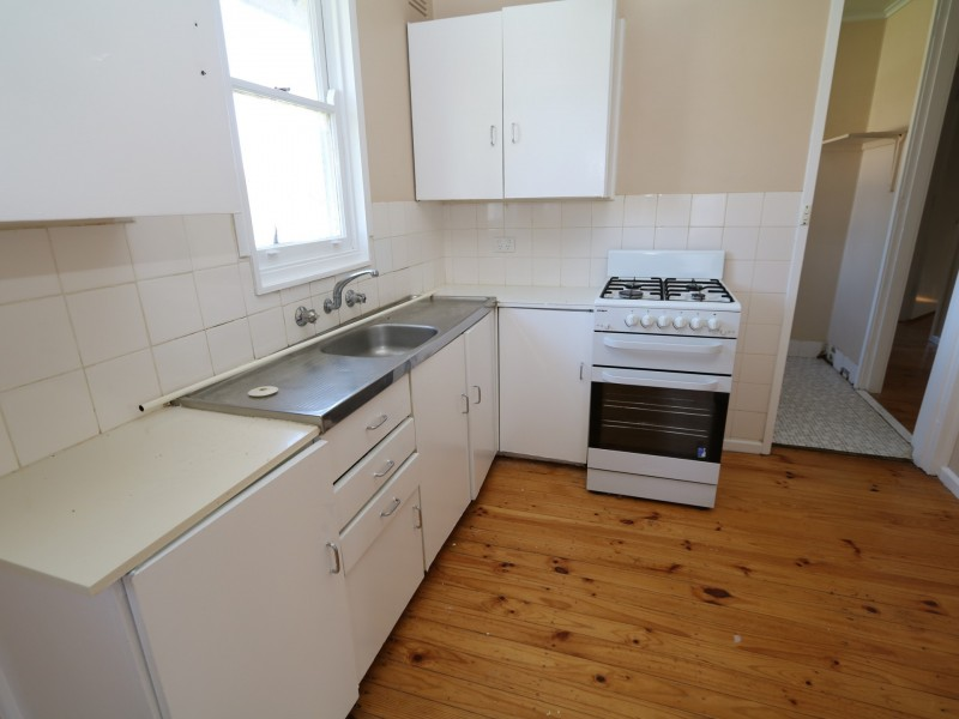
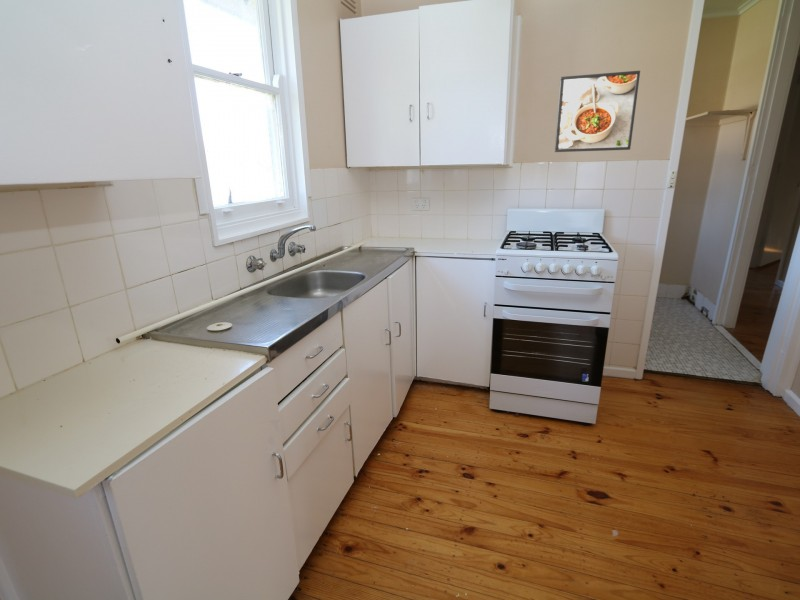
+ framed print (595, 113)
